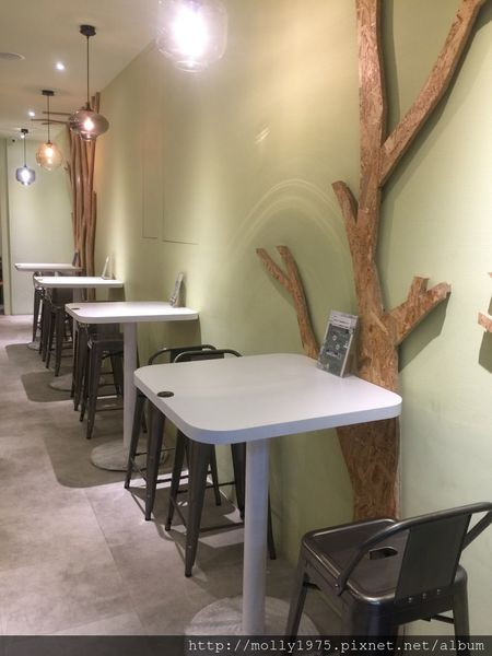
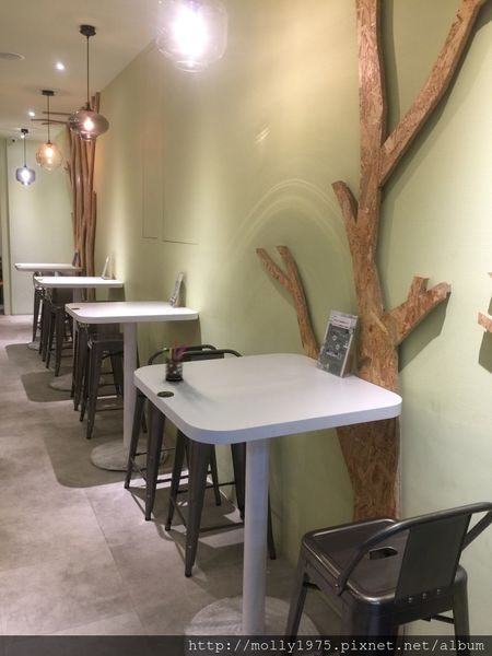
+ pen holder (172, 360)
